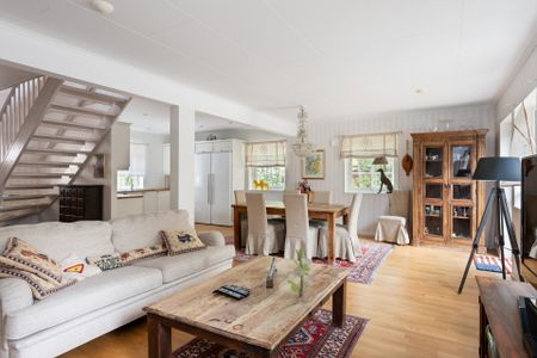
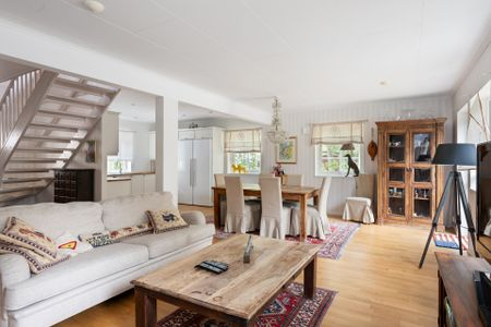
- flower (302, 271)
